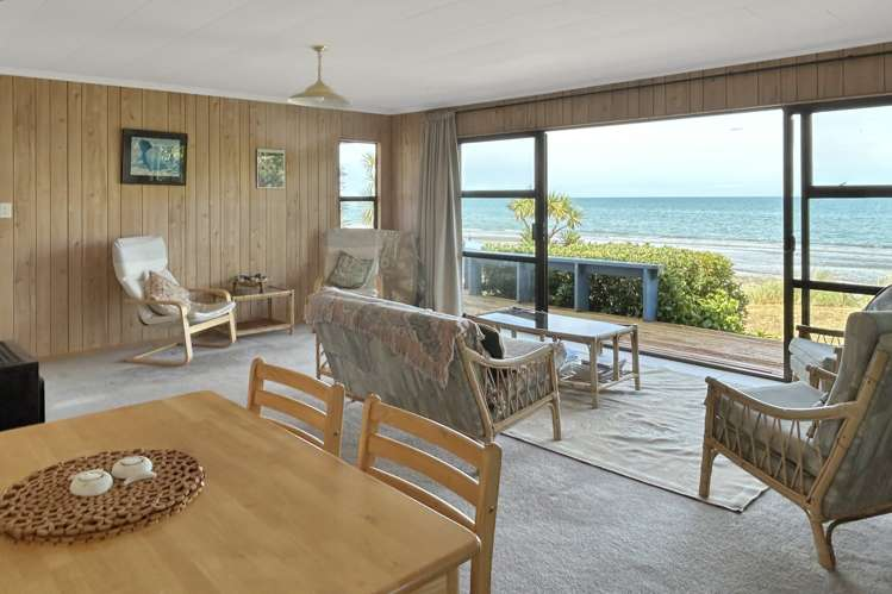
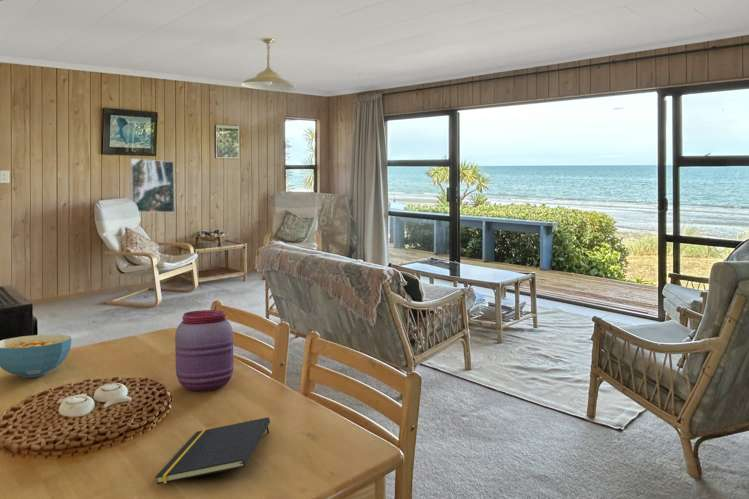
+ cereal bowl (32, 357)
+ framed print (153, 186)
+ notepad (218, 447)
+ jar (204, 349)
